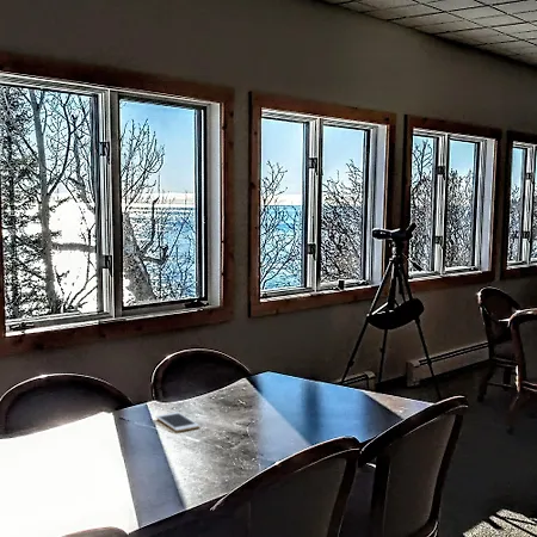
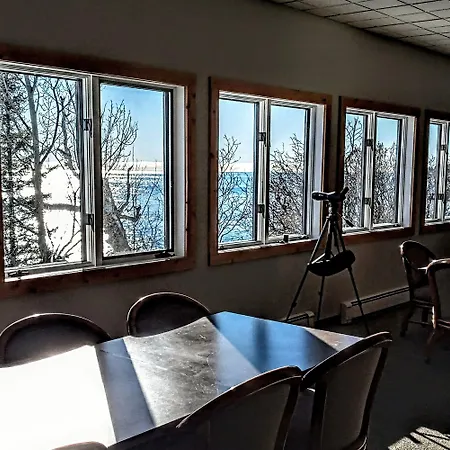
- cell phone (177, 421)
